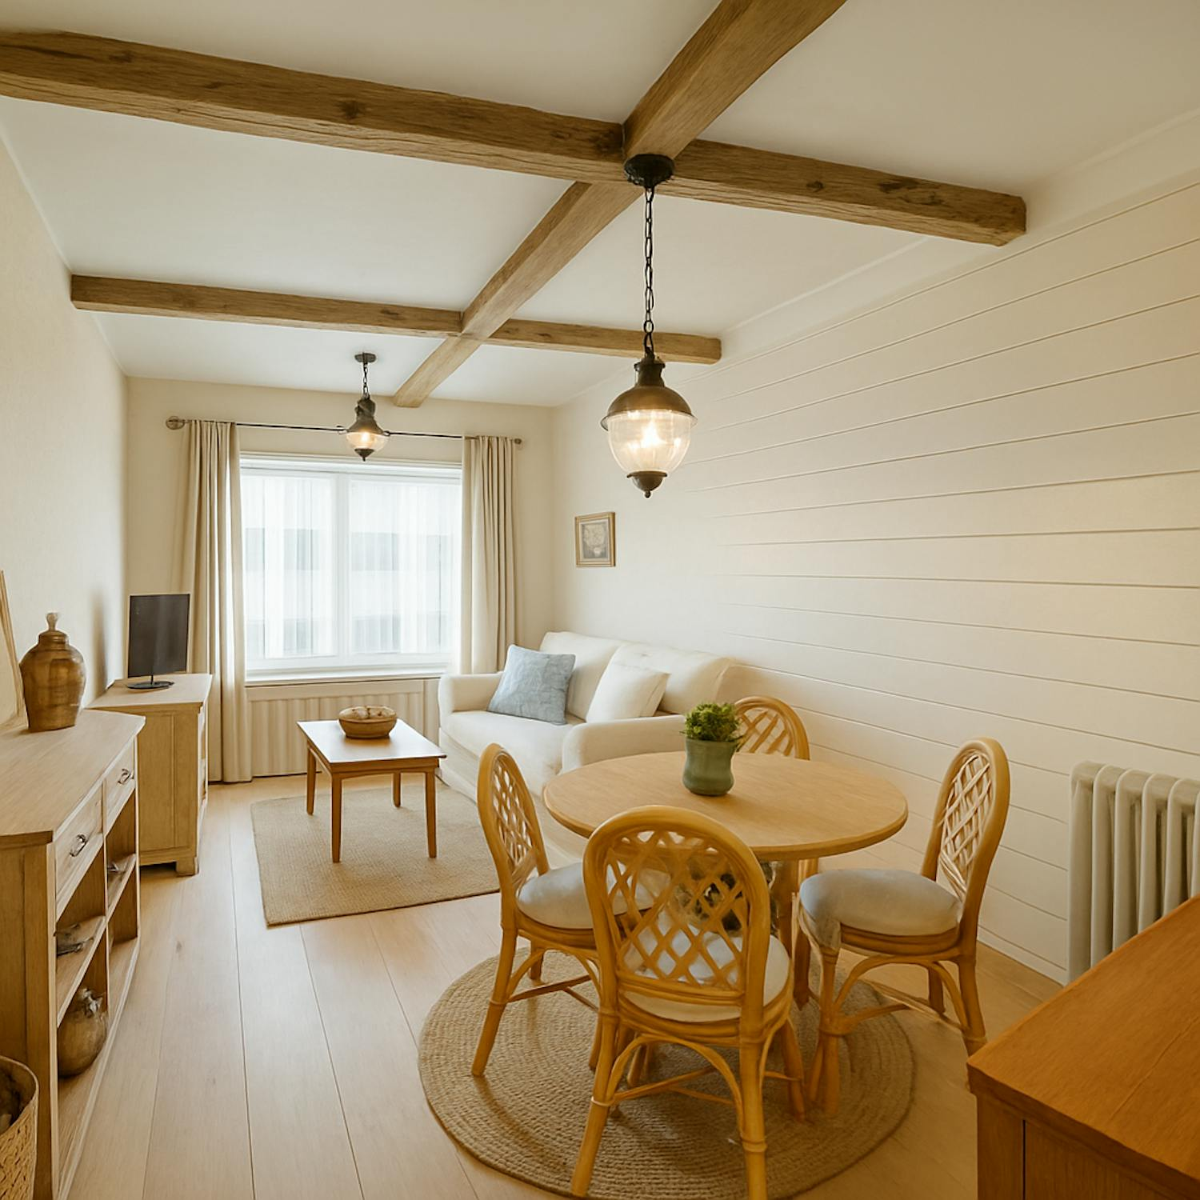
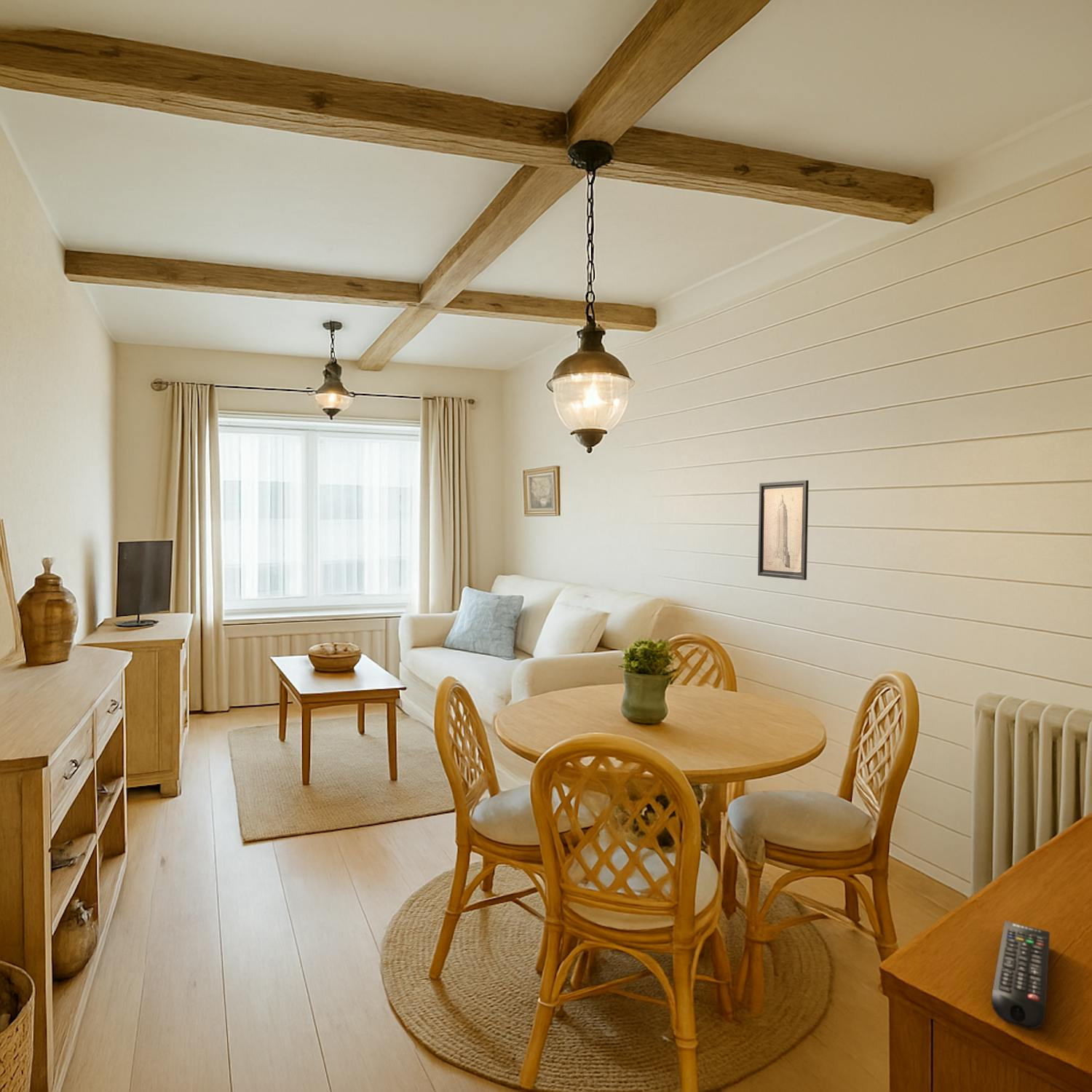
+ remote control (1022, 967)
+ wall art (782, 529)
